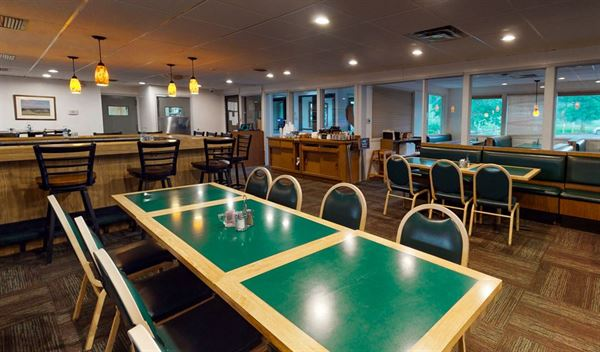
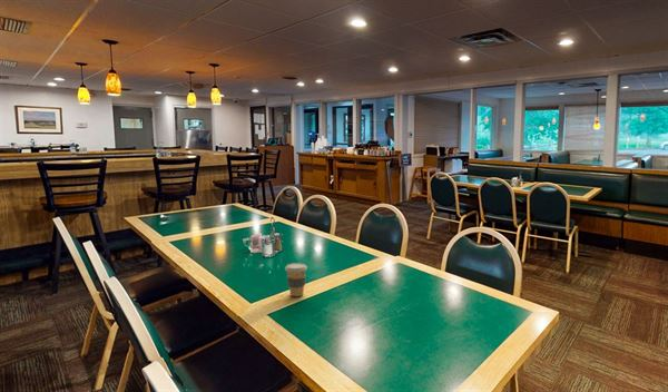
+ coffee cup (296, 280)
